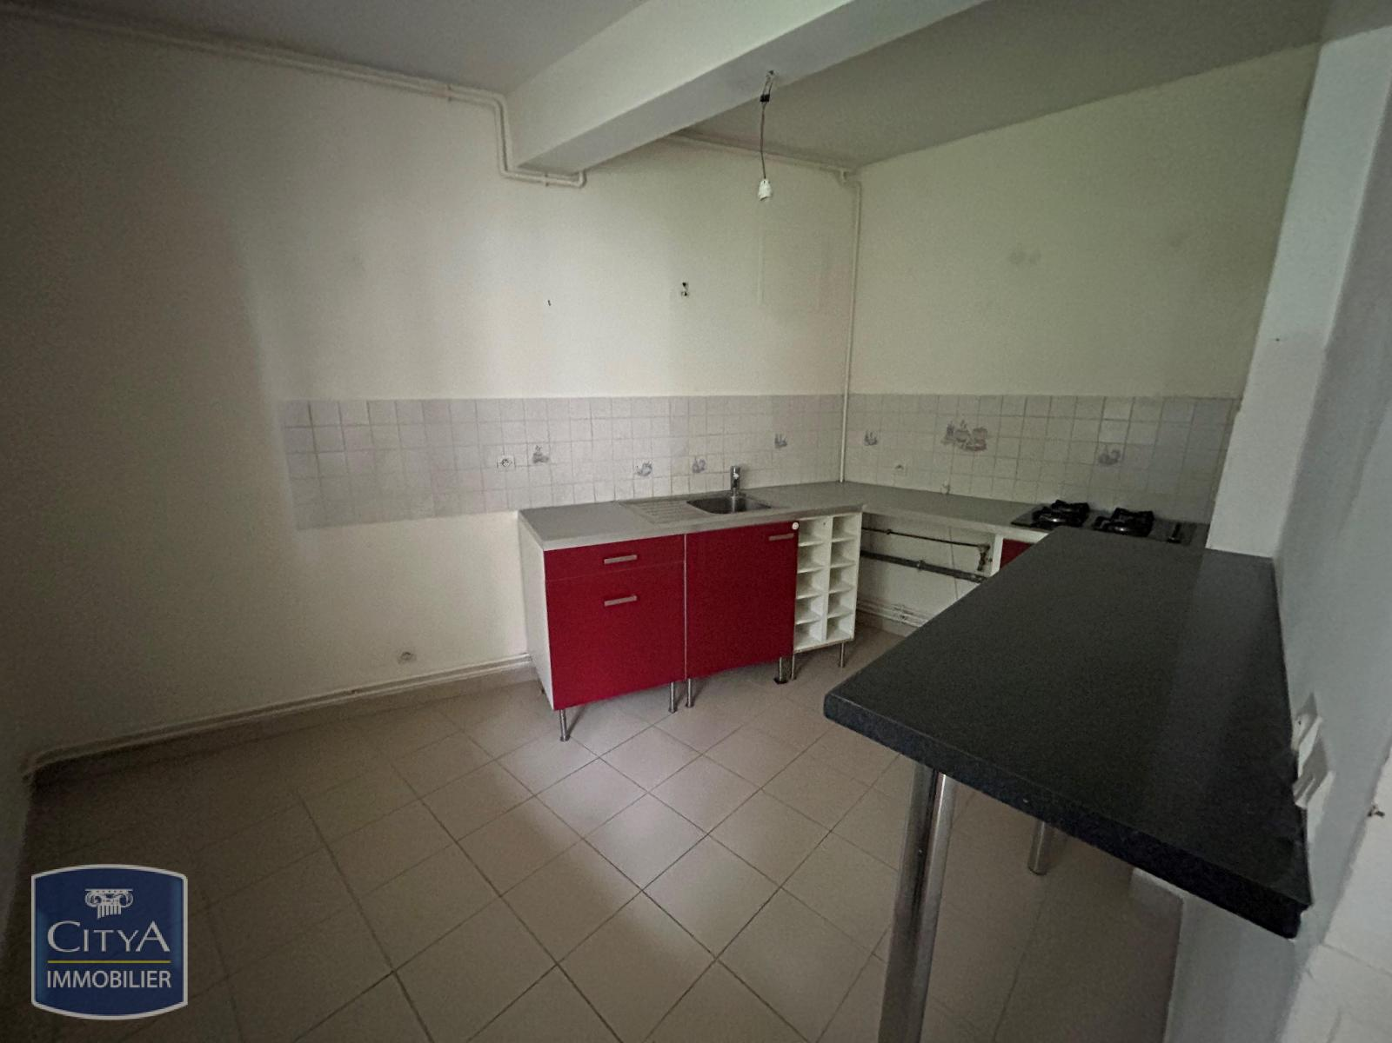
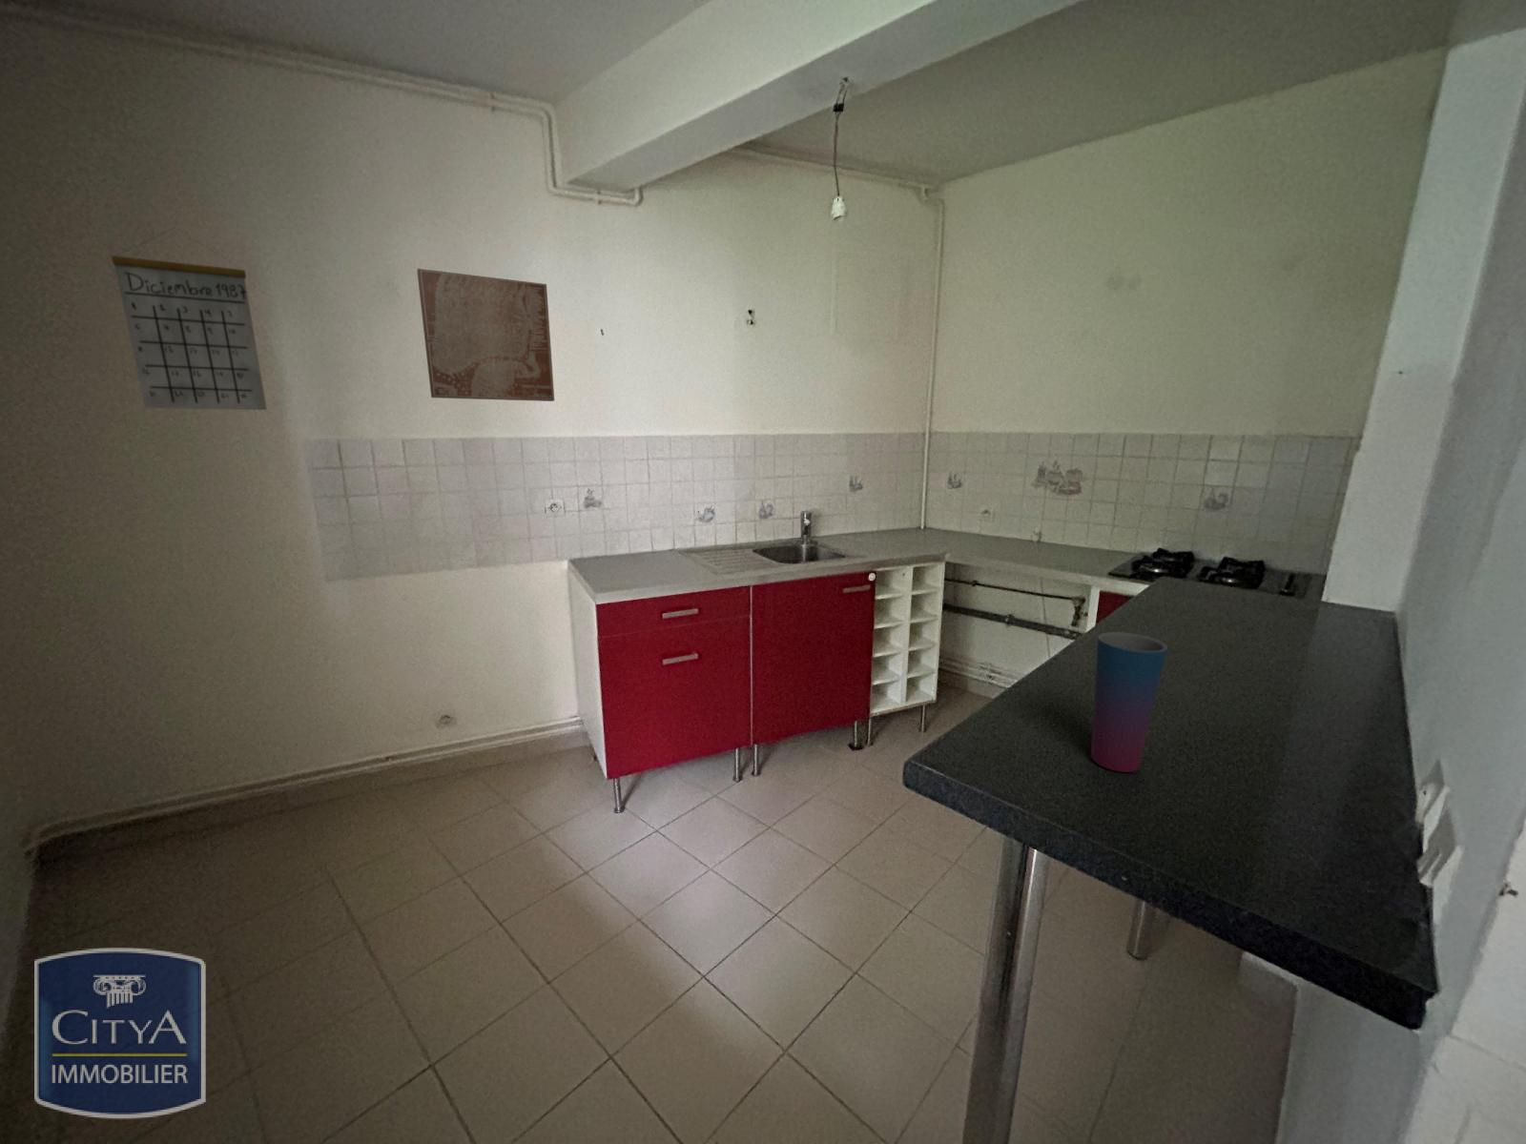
+ calendar (192, 321)
+ cup (1122, 703)
+ wall art (489, 339)
